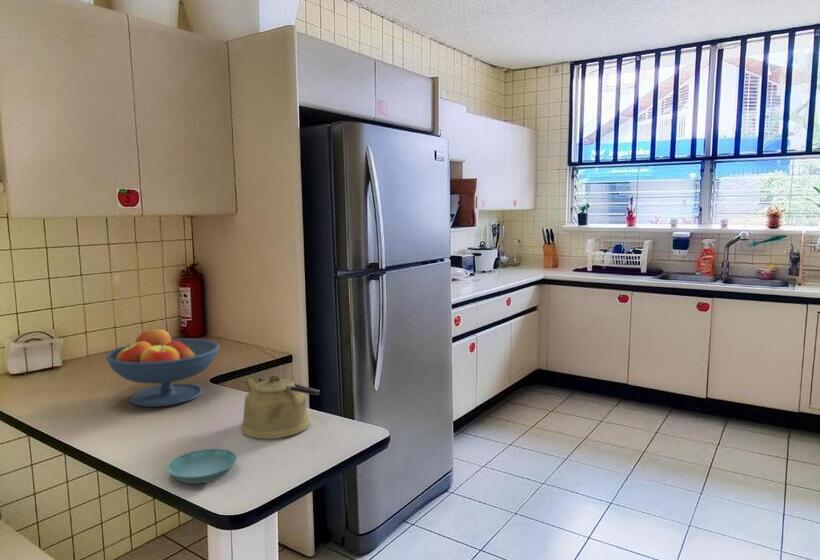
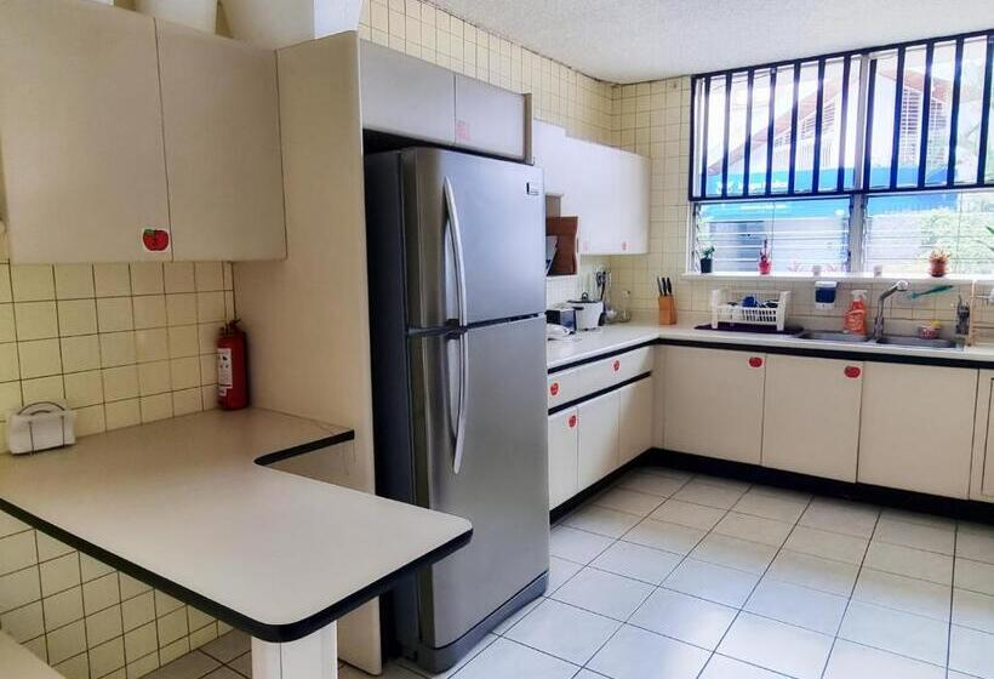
- kettle (271, 398)
- fruit bowl (165, 364)
- saucer (203, 467)
